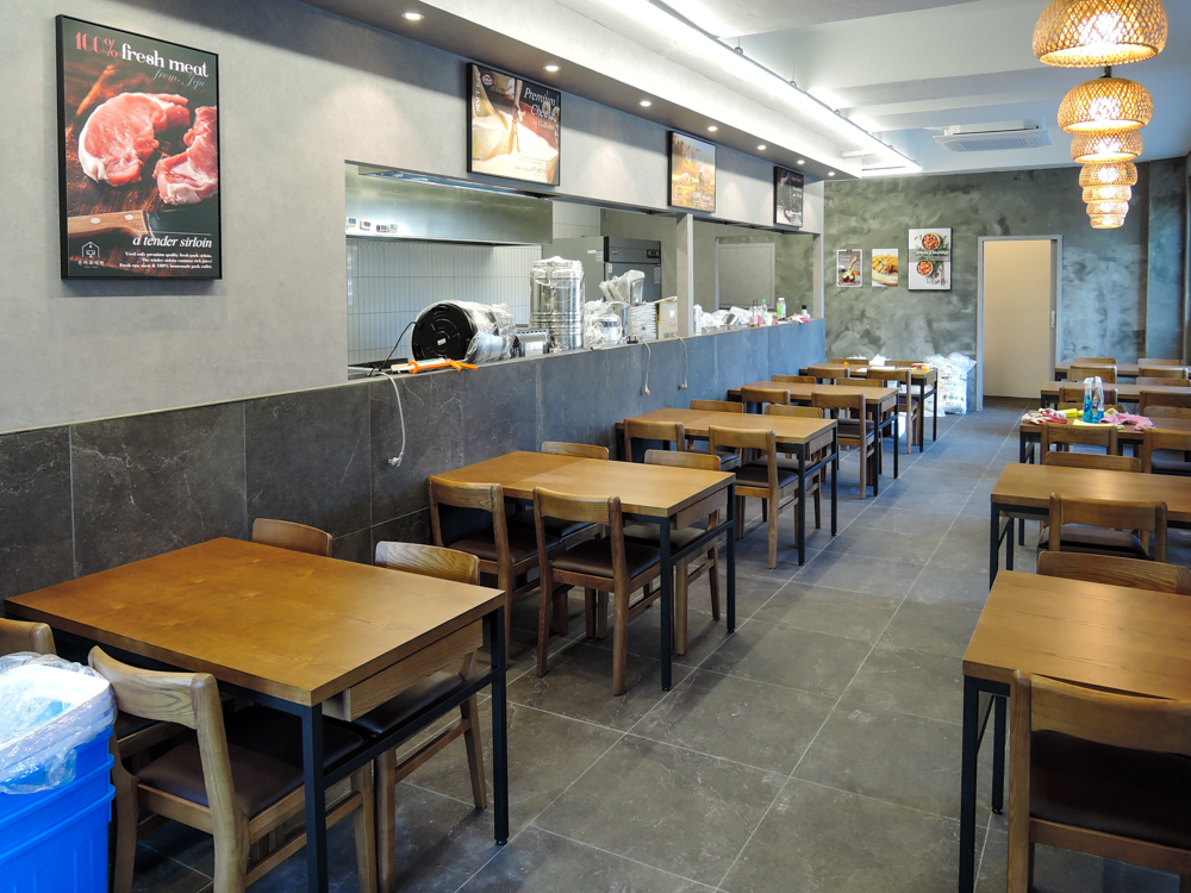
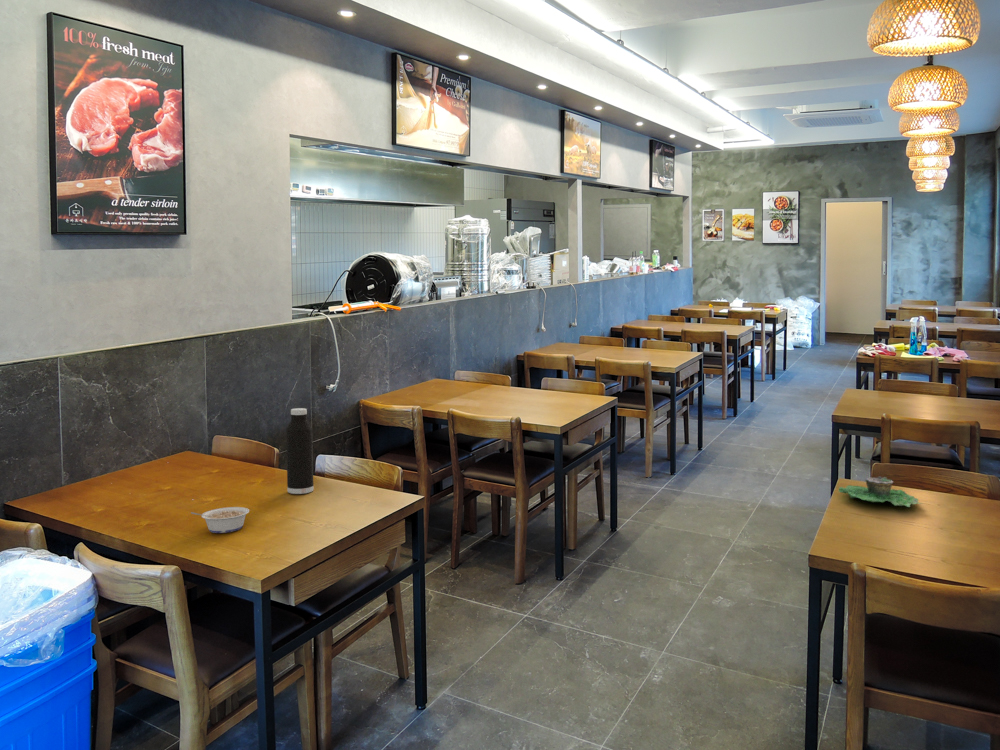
+ legume (224, 519)
+ water bottle (299, 450)
+ succulent planter (881, 488)
